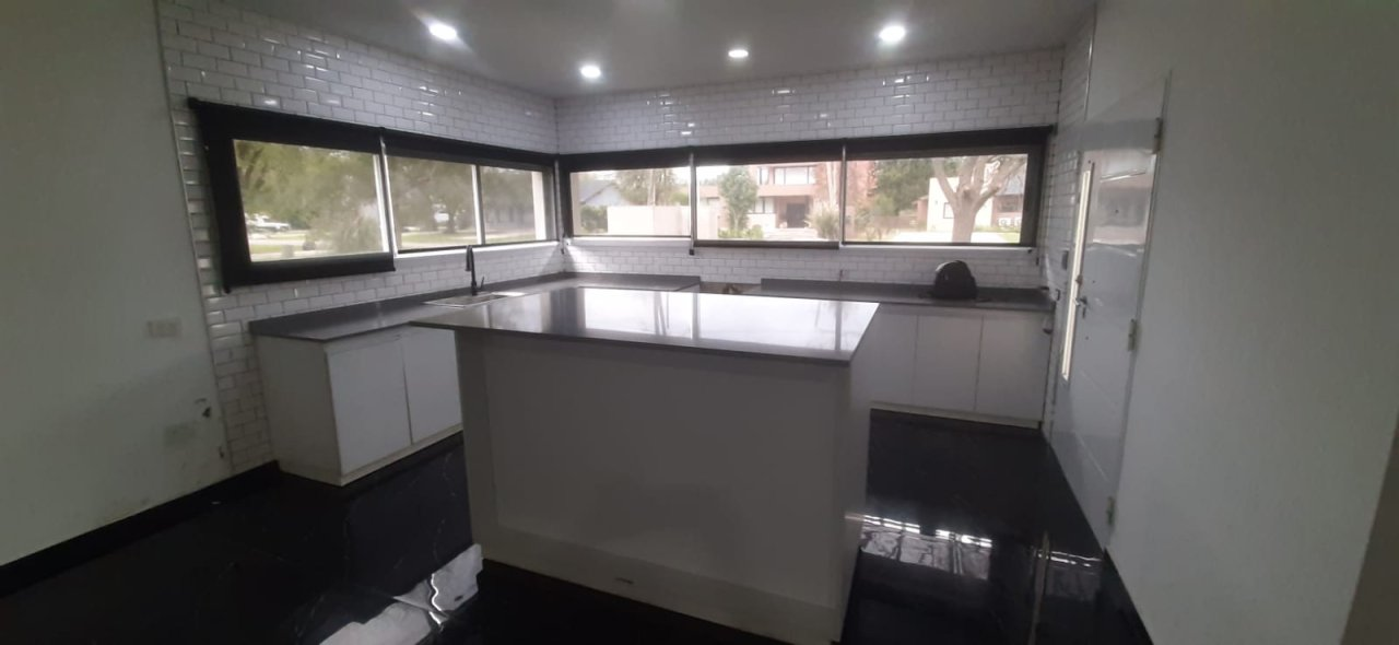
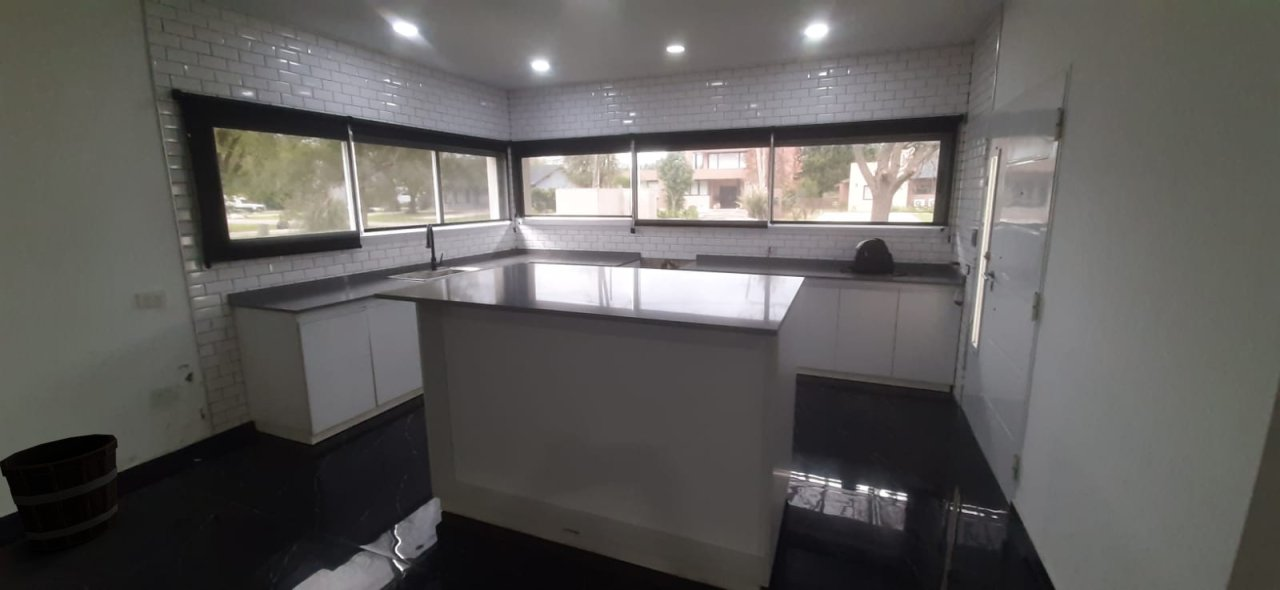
+ bucket (68, 491)
